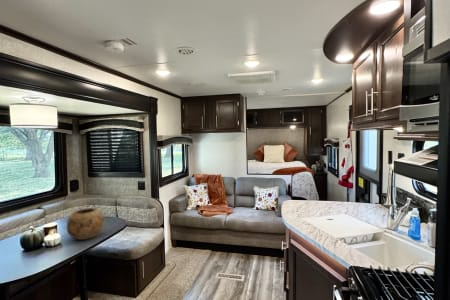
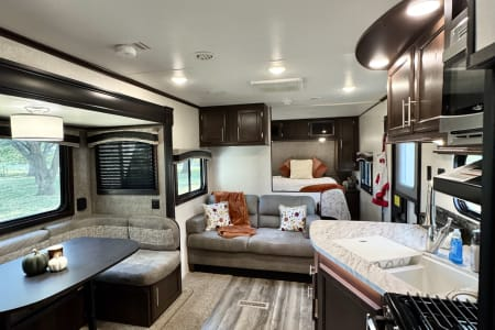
- decorative bowl (86, 223)
